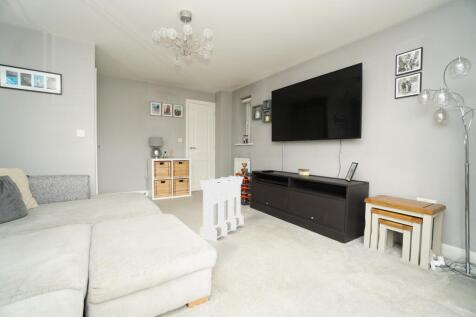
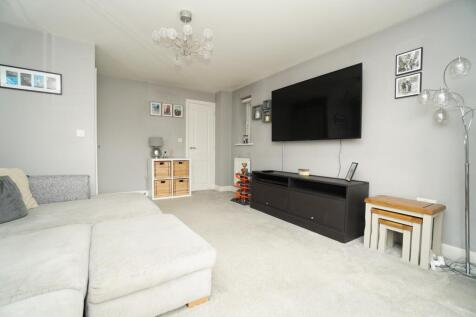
- electrical panel (223, 204)
